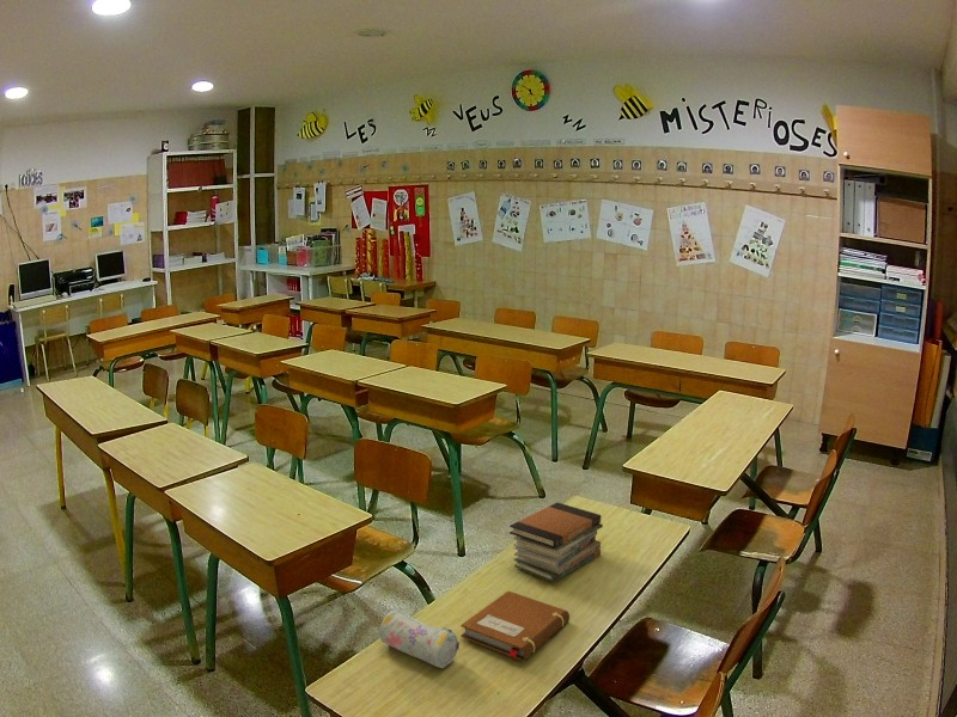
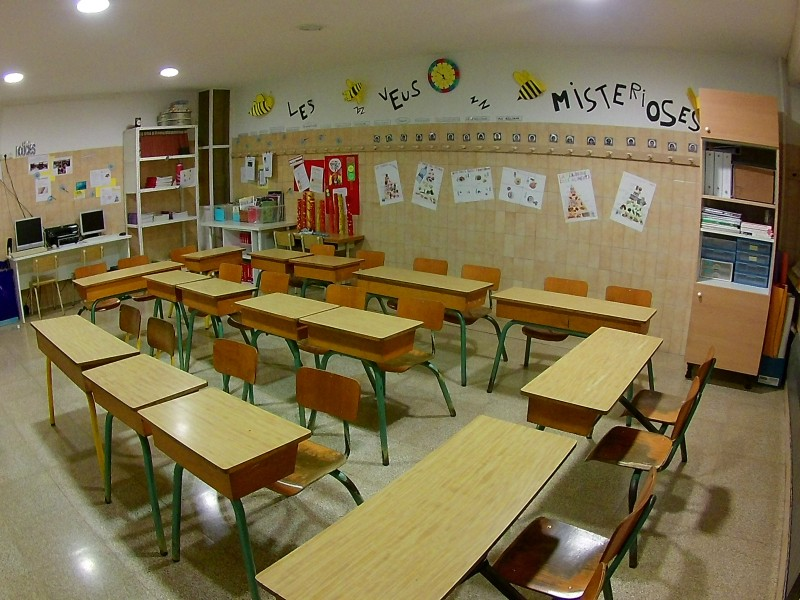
- book stack (556, 540)
- pencil case (417, 637)
- notebook (514, 624)
